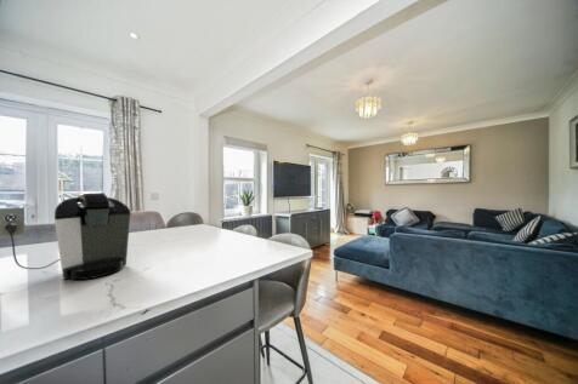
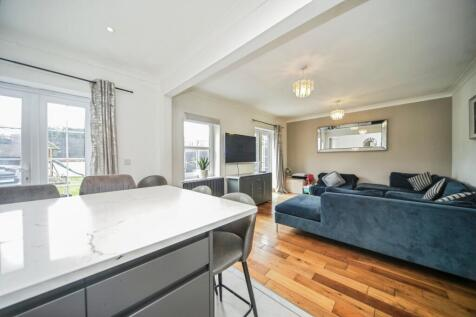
- coffee maker (73, 233)
